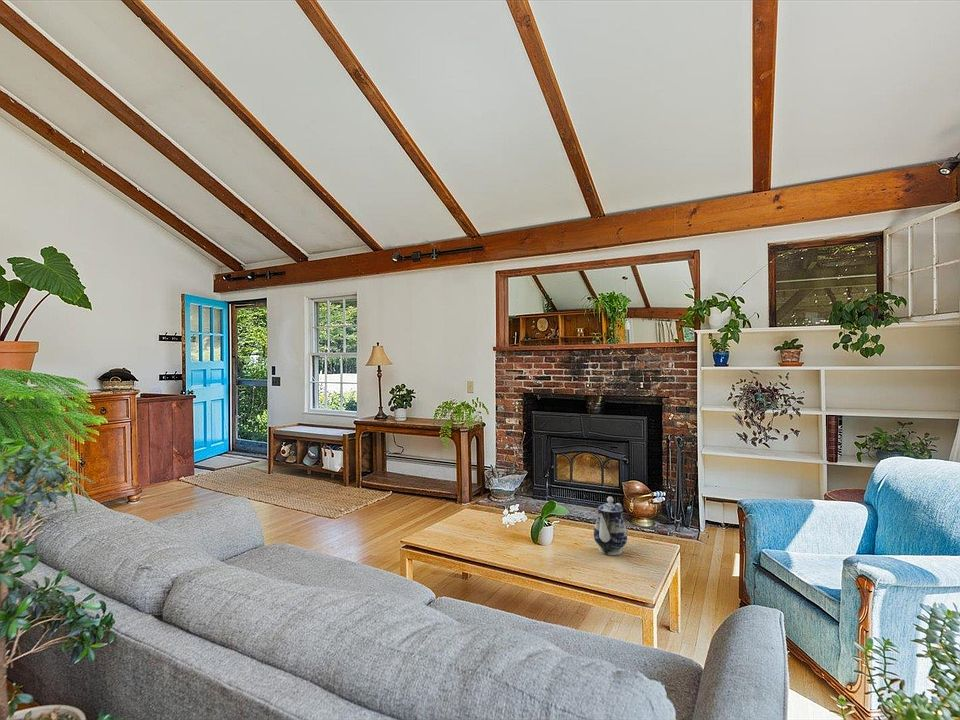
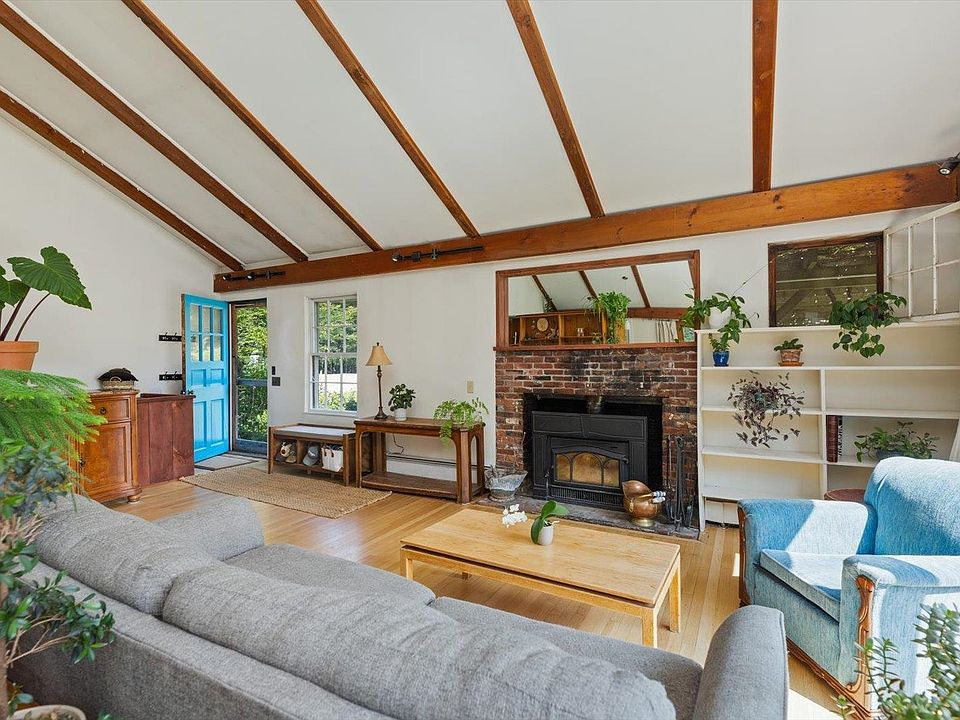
- teapot (610, 523)
